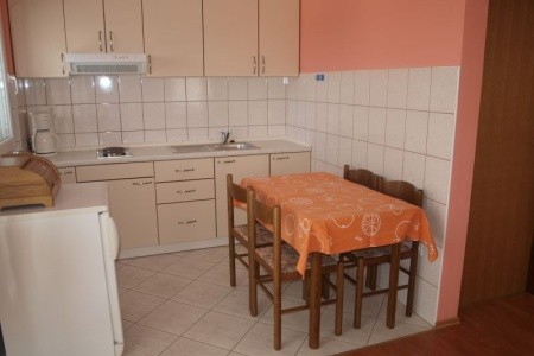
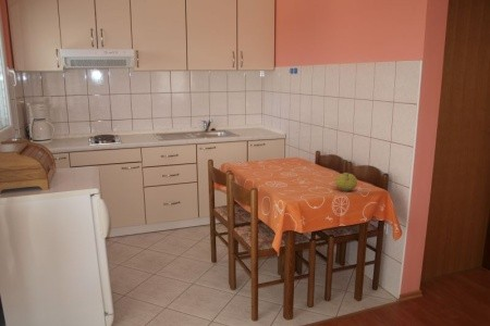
+ fruit (345, 181)
